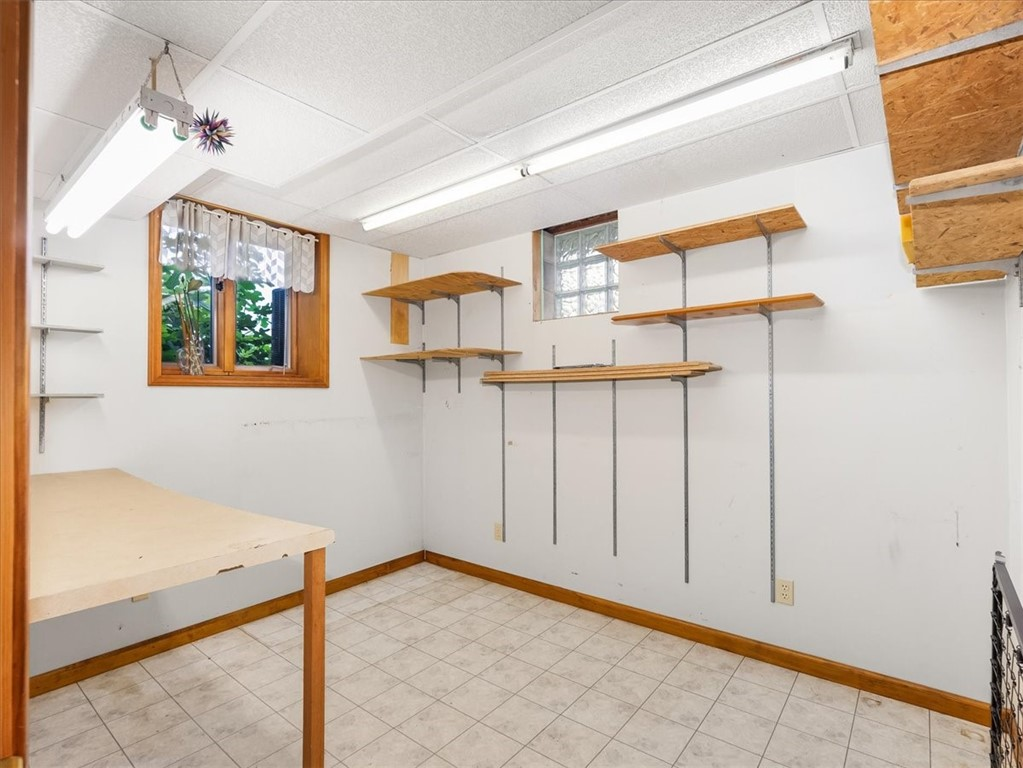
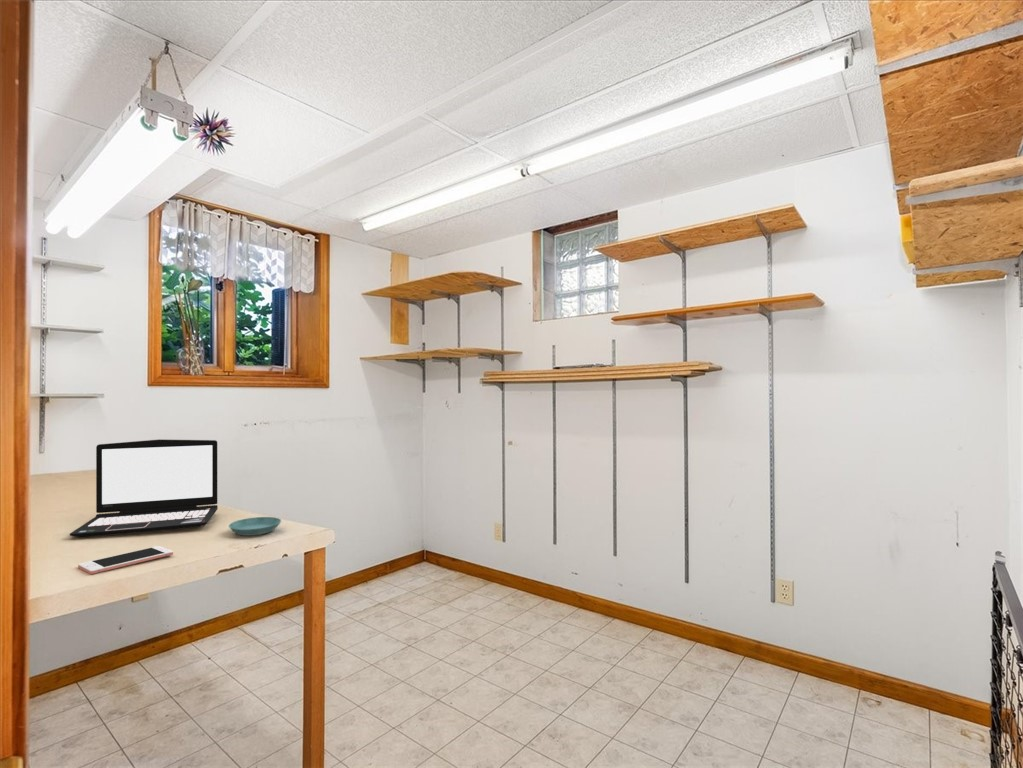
+ cell phone (127, 559)
+ saucer (255, 526)
+ laptop (150, 483)
